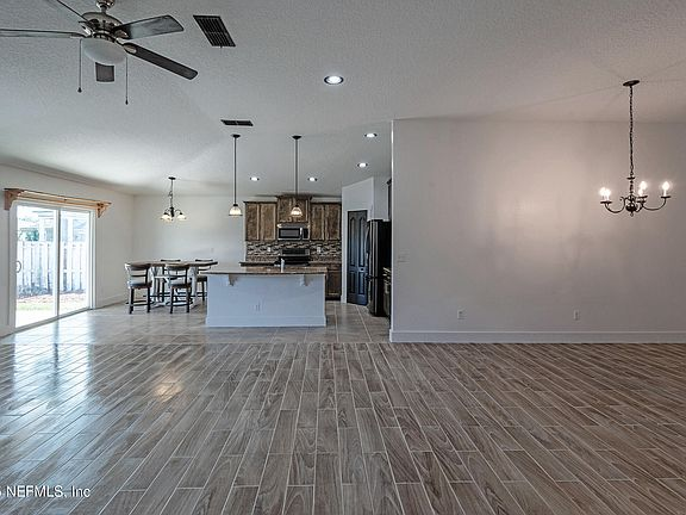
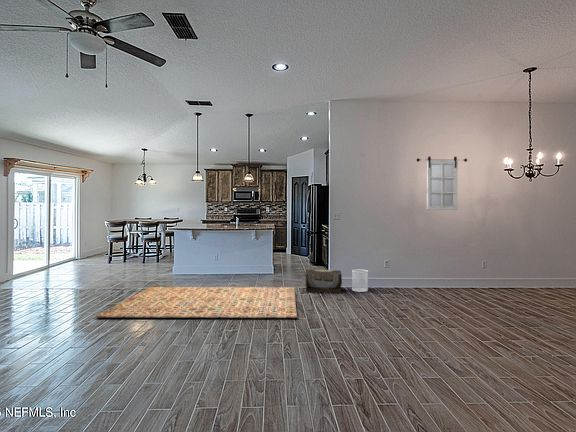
+ rug (211, 299)
+ wastebasket (360, 280)
+ home mirror (442, 183)
+ storage bin (323, 280)
